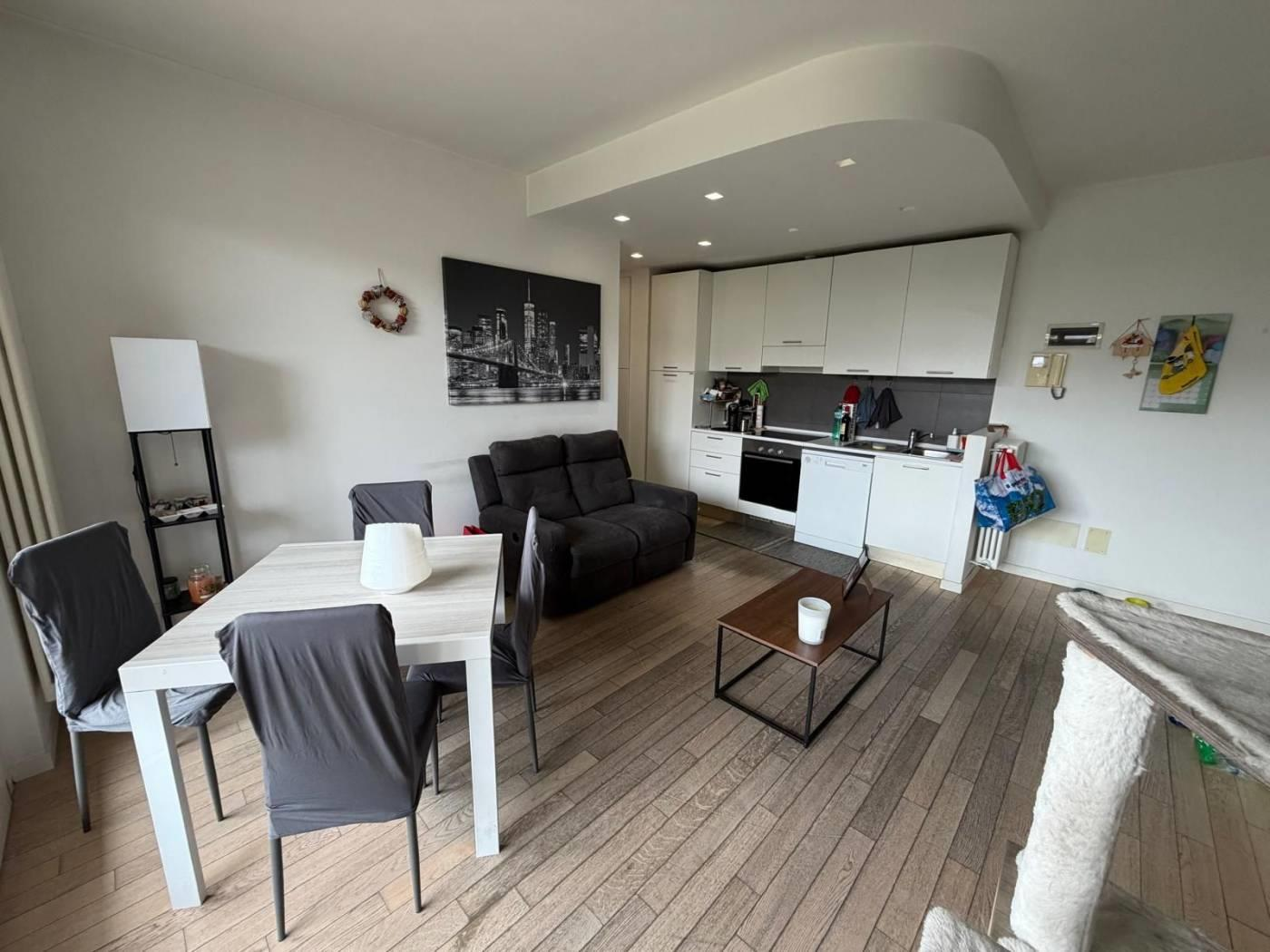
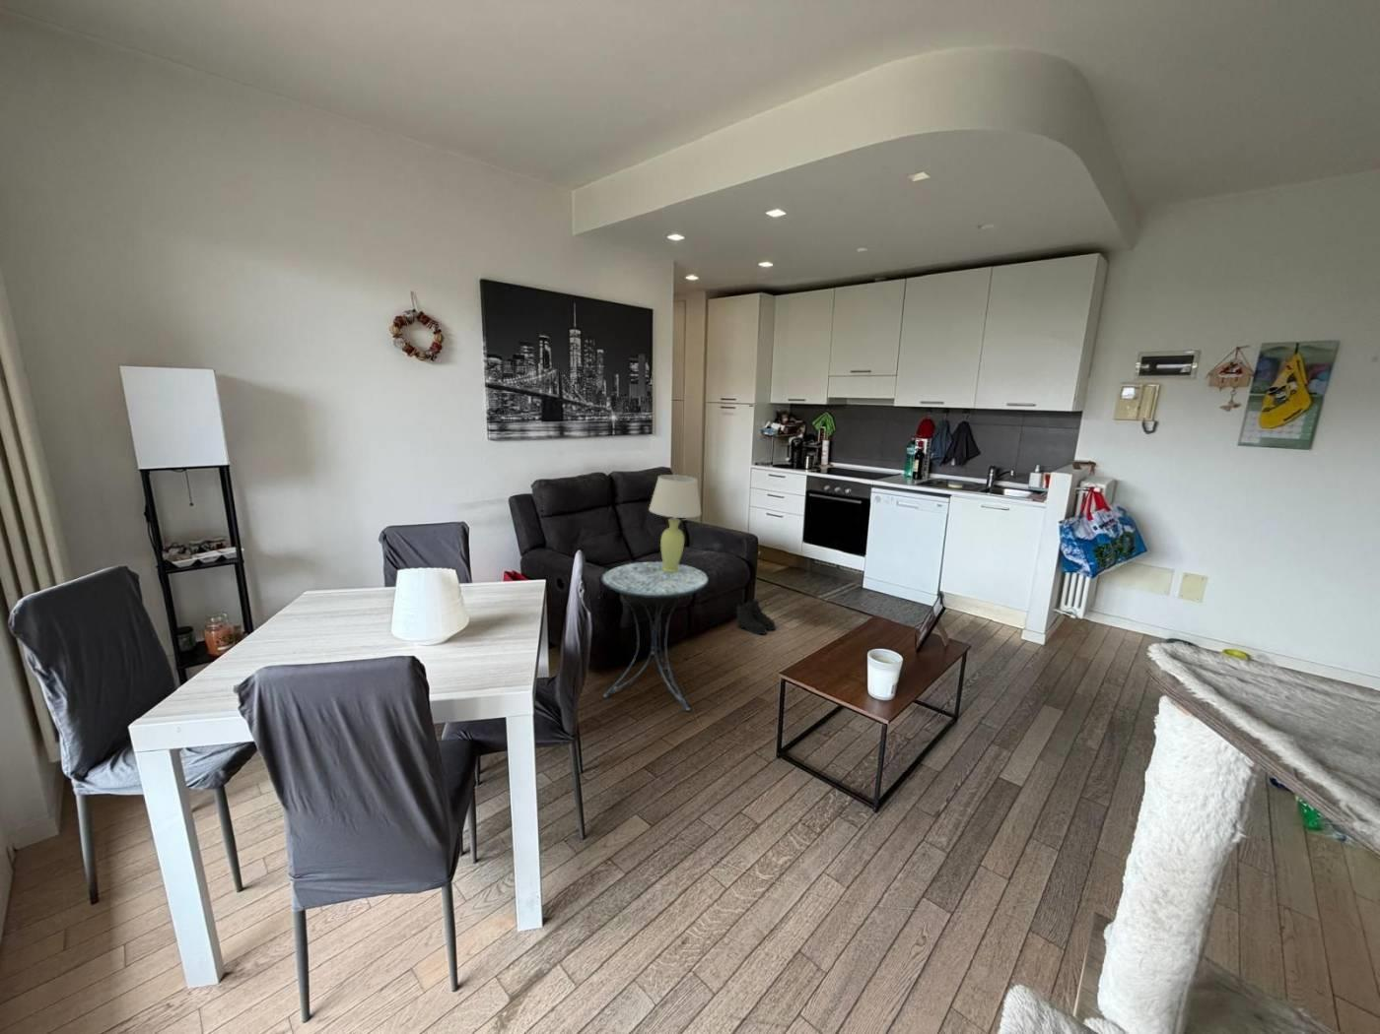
+ side table (654, 634)
+ boots (756, 615)
+ table lamp (670, 524)
